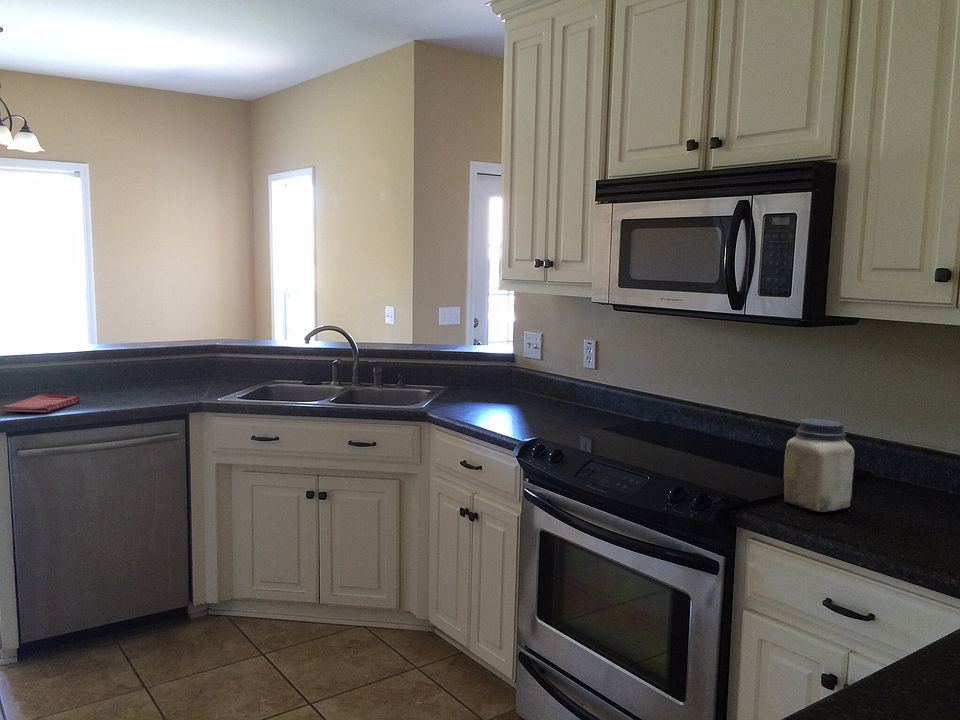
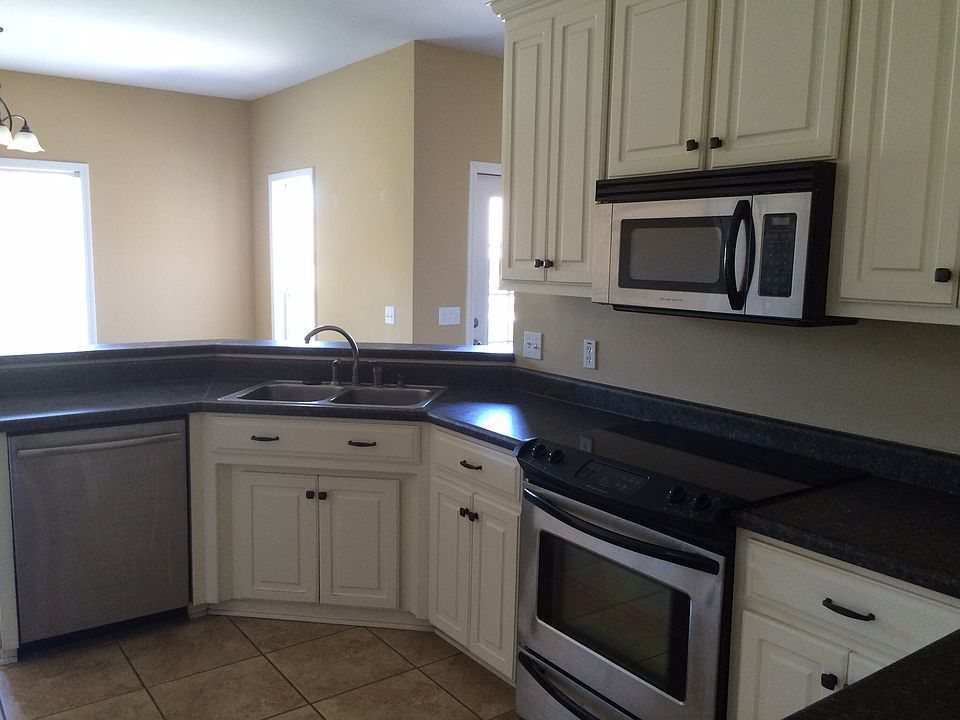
- jar (818, 463)
- dish towel (41, 403)
